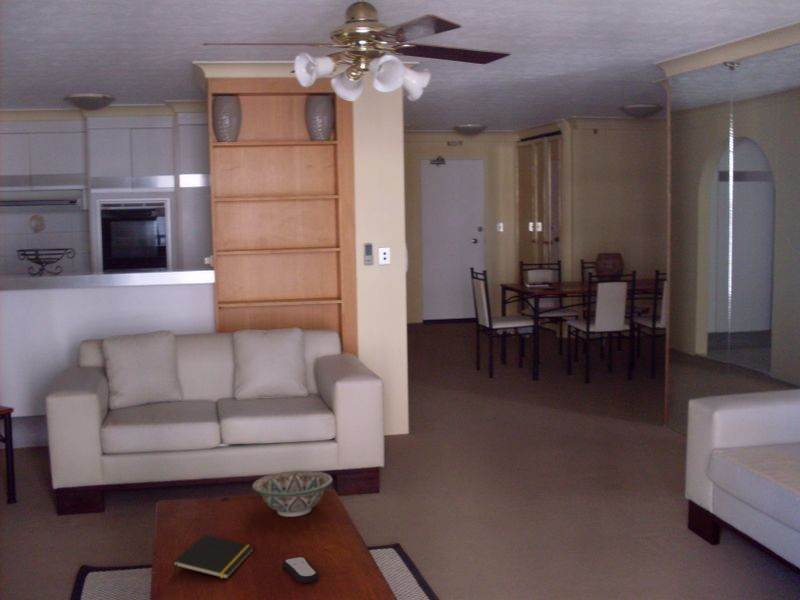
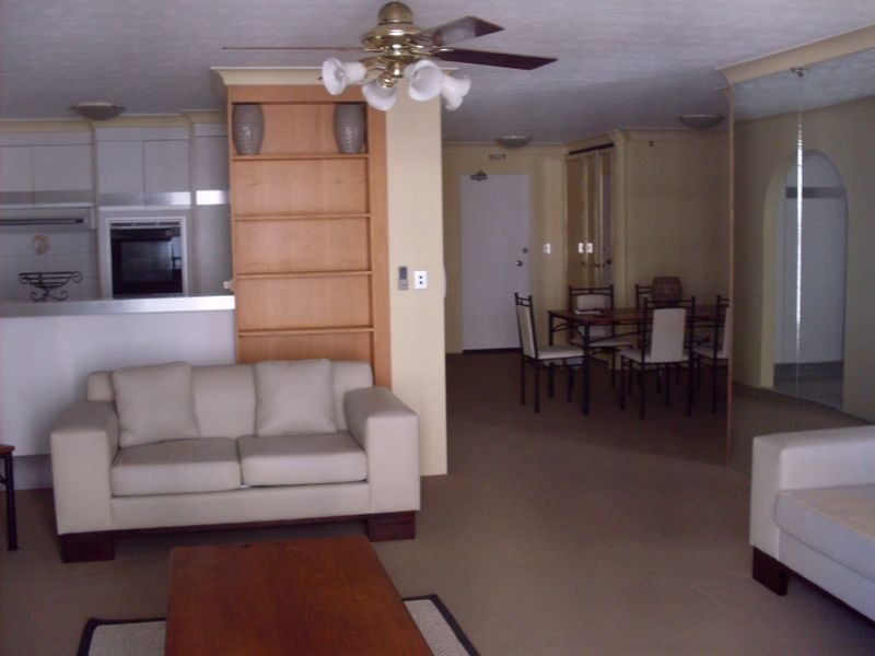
- remote control (301, 569)
- notepad (215, 555)
- decorative bowl (293, 496)
